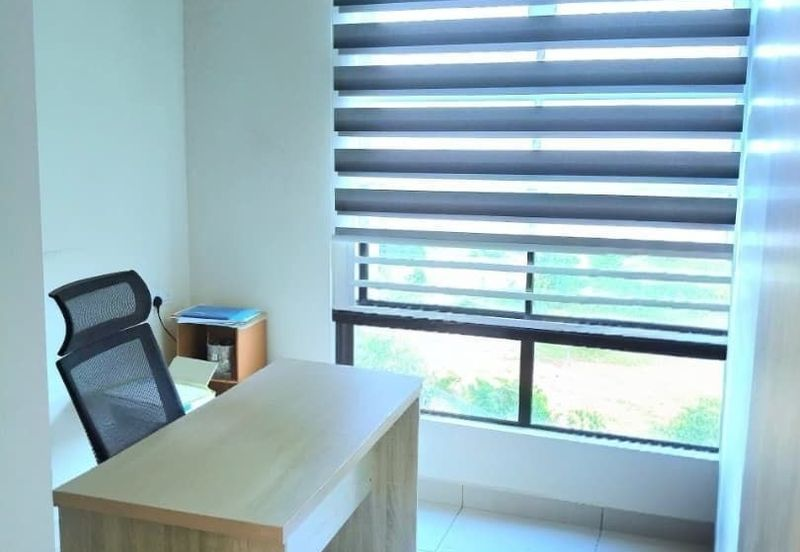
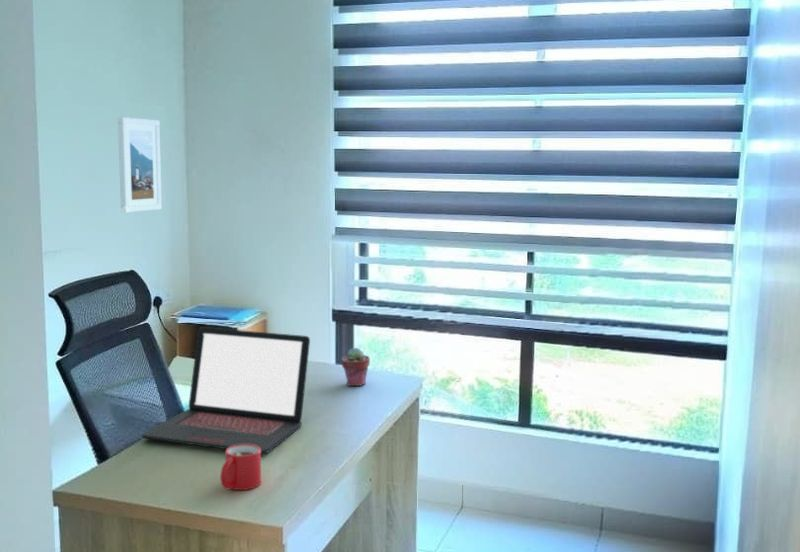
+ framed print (140, 165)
+ laptop (228, 386)
+ mug (238, 469)
+ potted succulent (355, 365)
